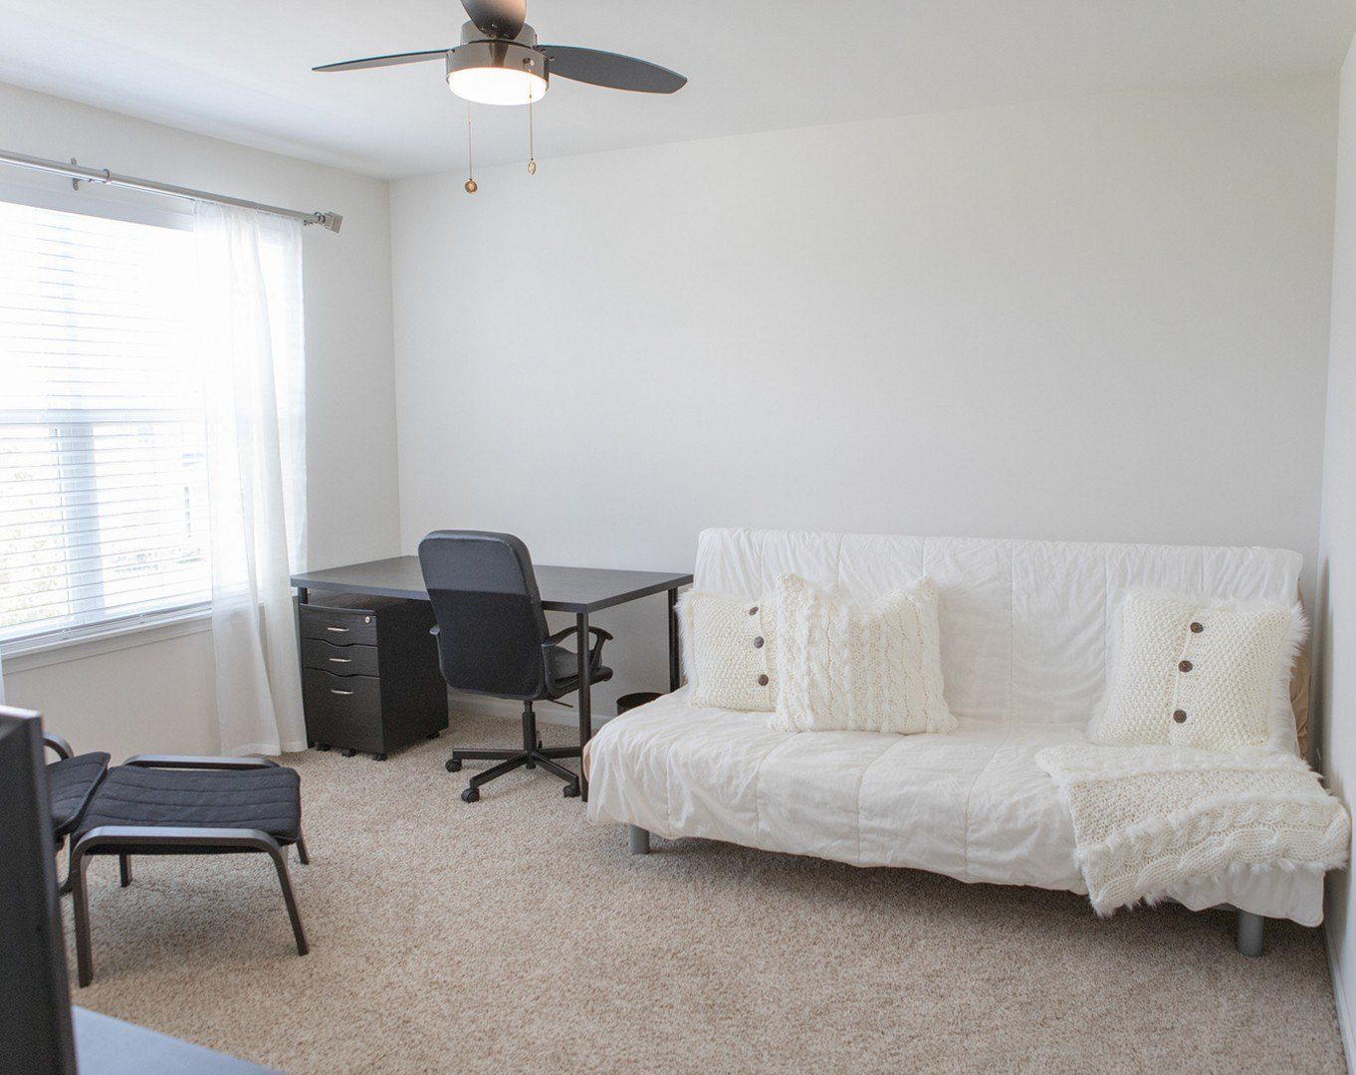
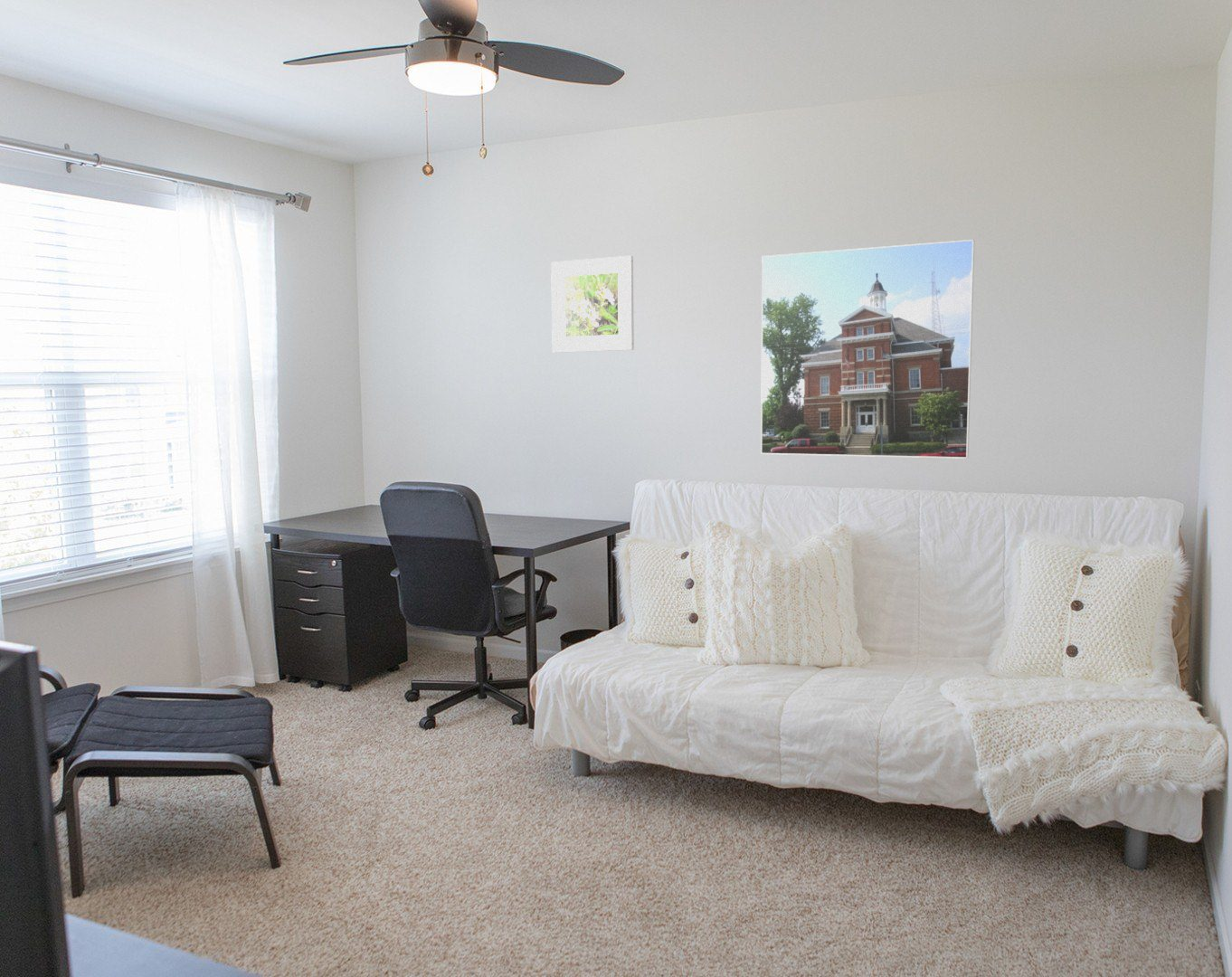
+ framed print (592, 305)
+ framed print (861, 353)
